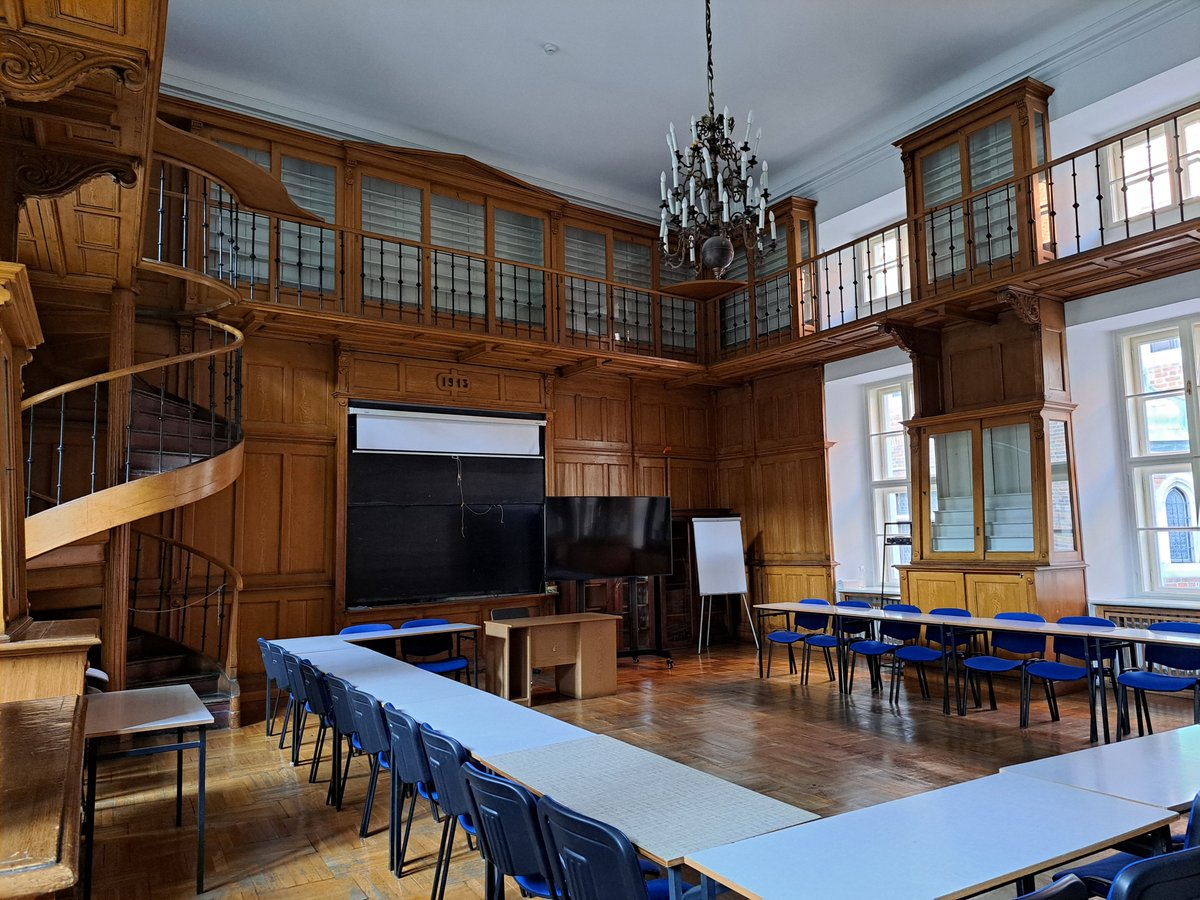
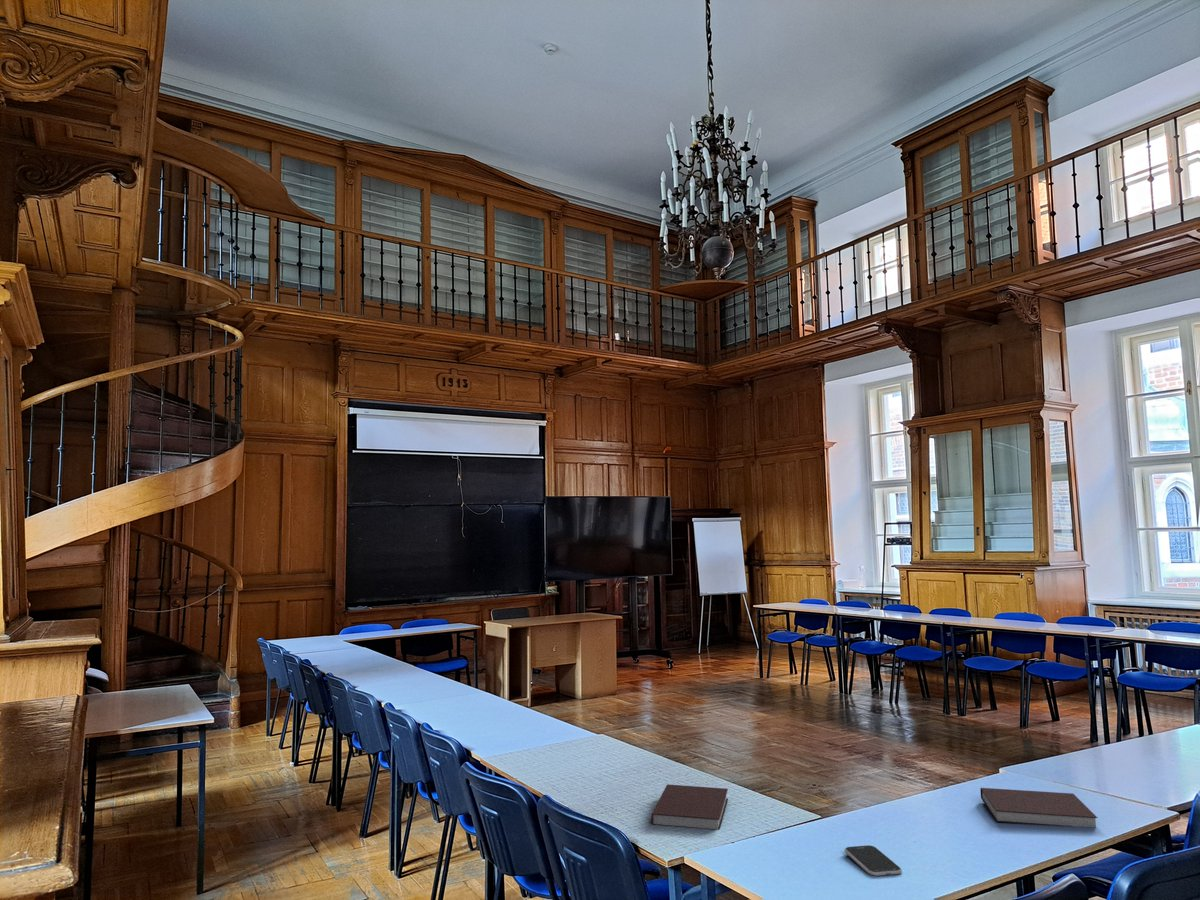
+ smartphone (872, 860)
+ notebook (1036, 807)
+ notebook (691, 806)
